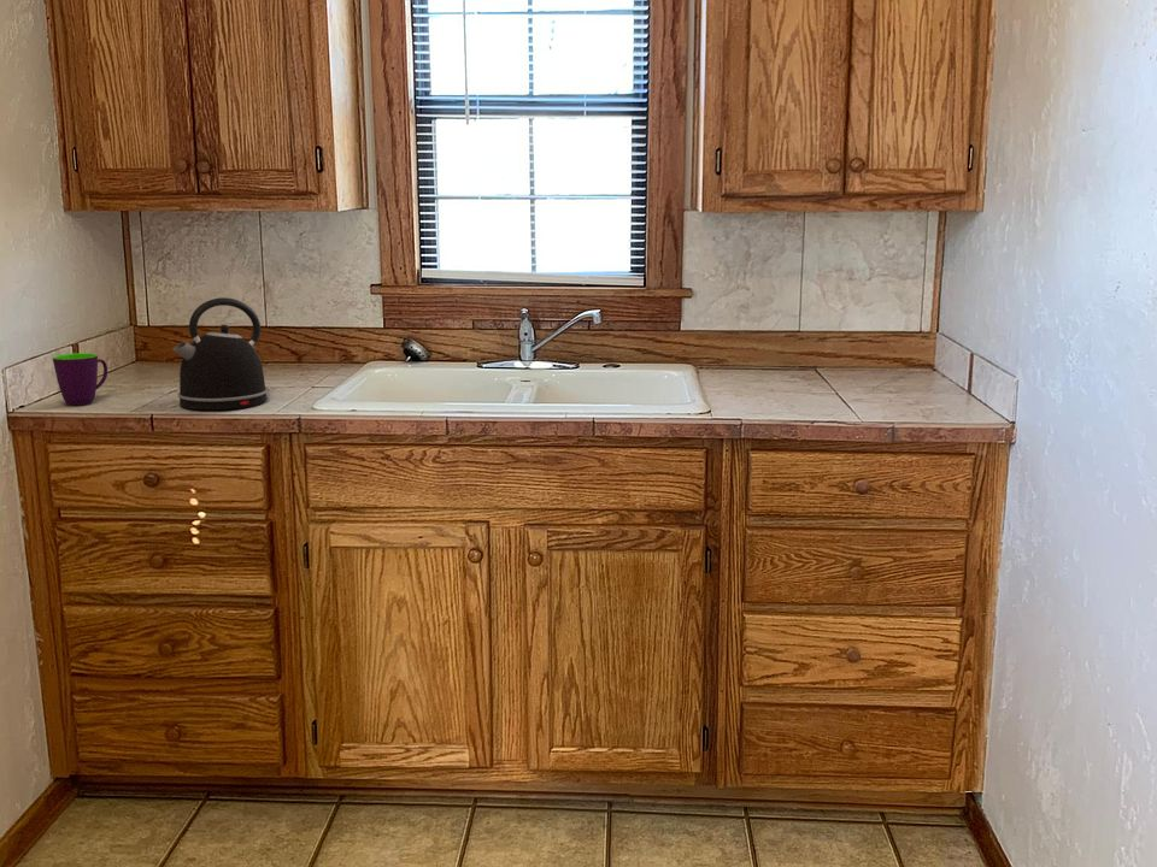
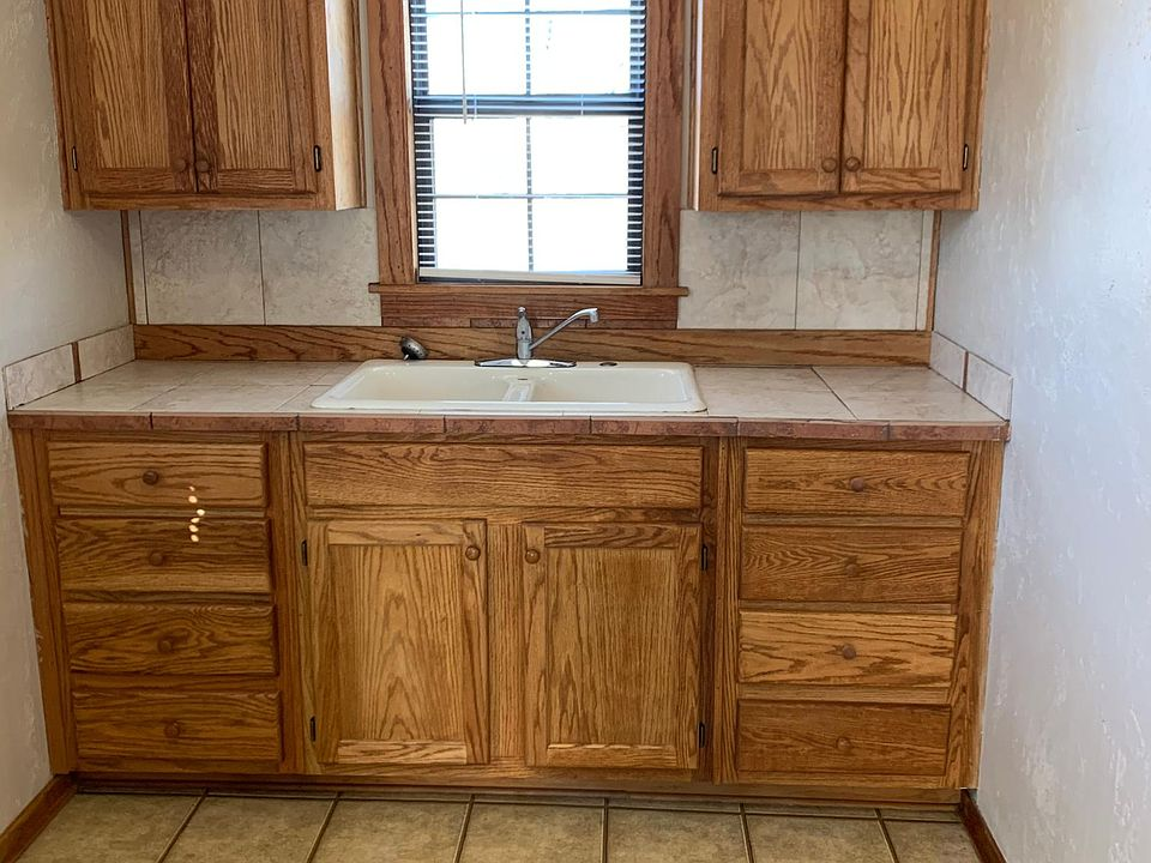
- kettle (221, 349)
- mug (83, 378)
